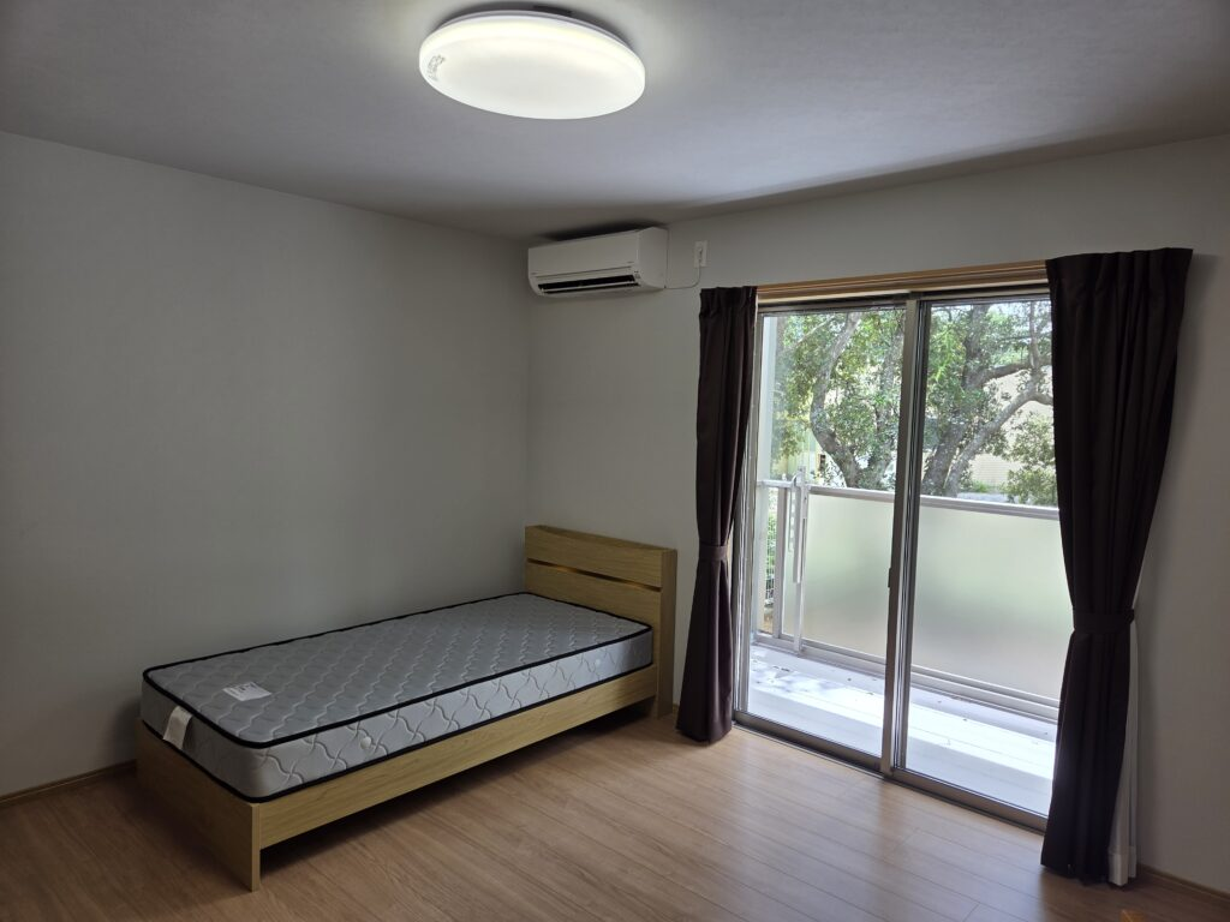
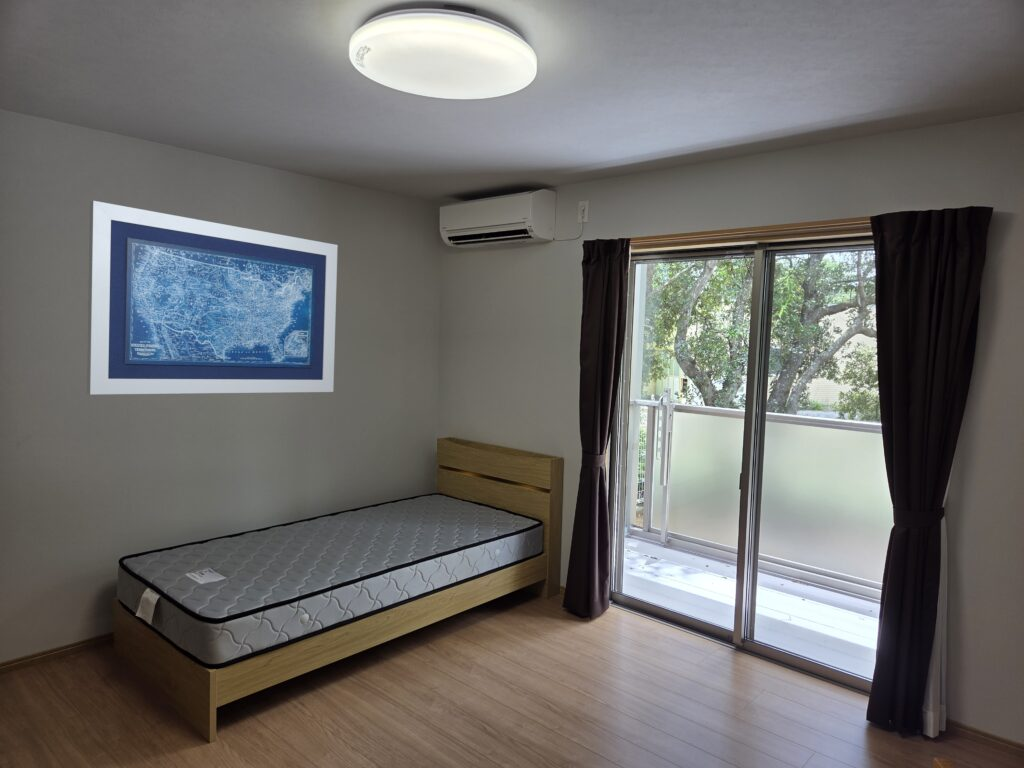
+ wall art (228, 309)
